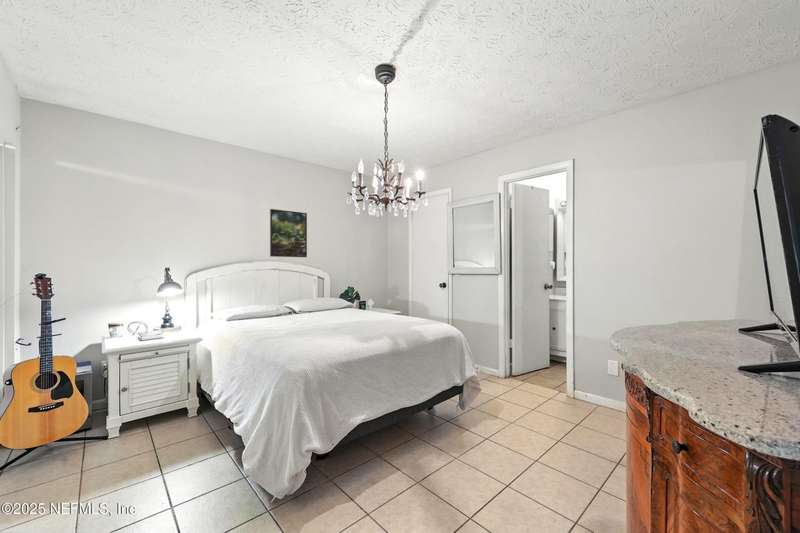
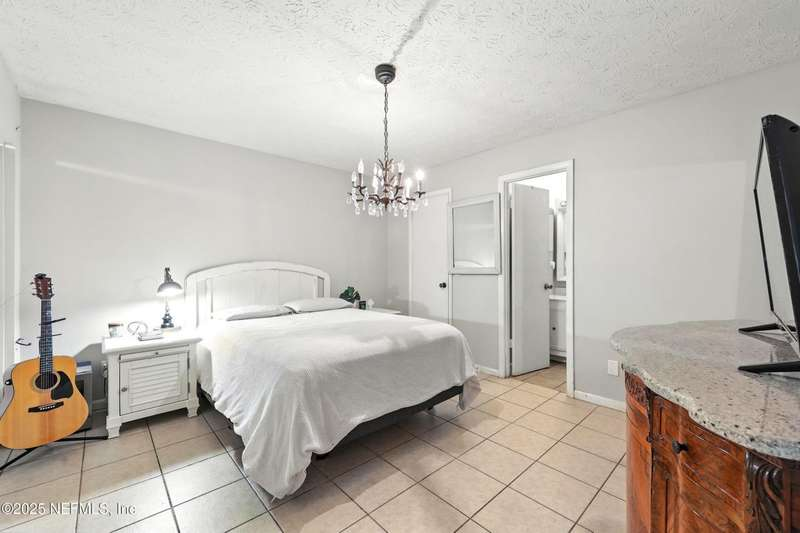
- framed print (289, 234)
